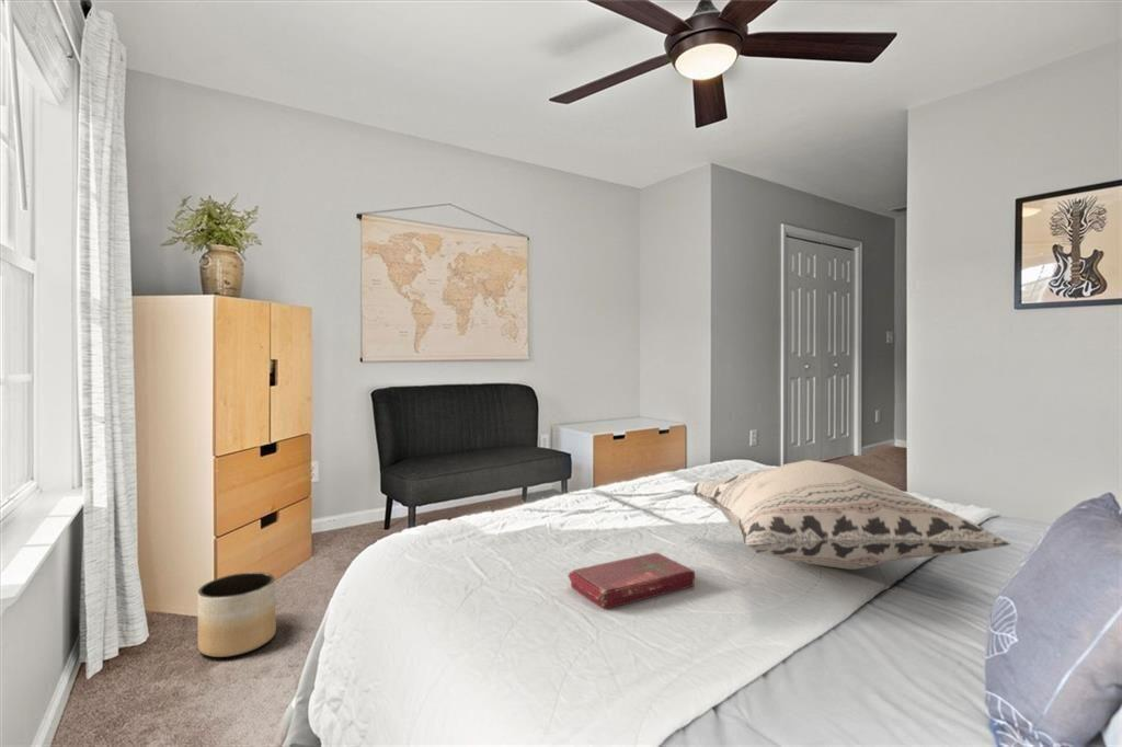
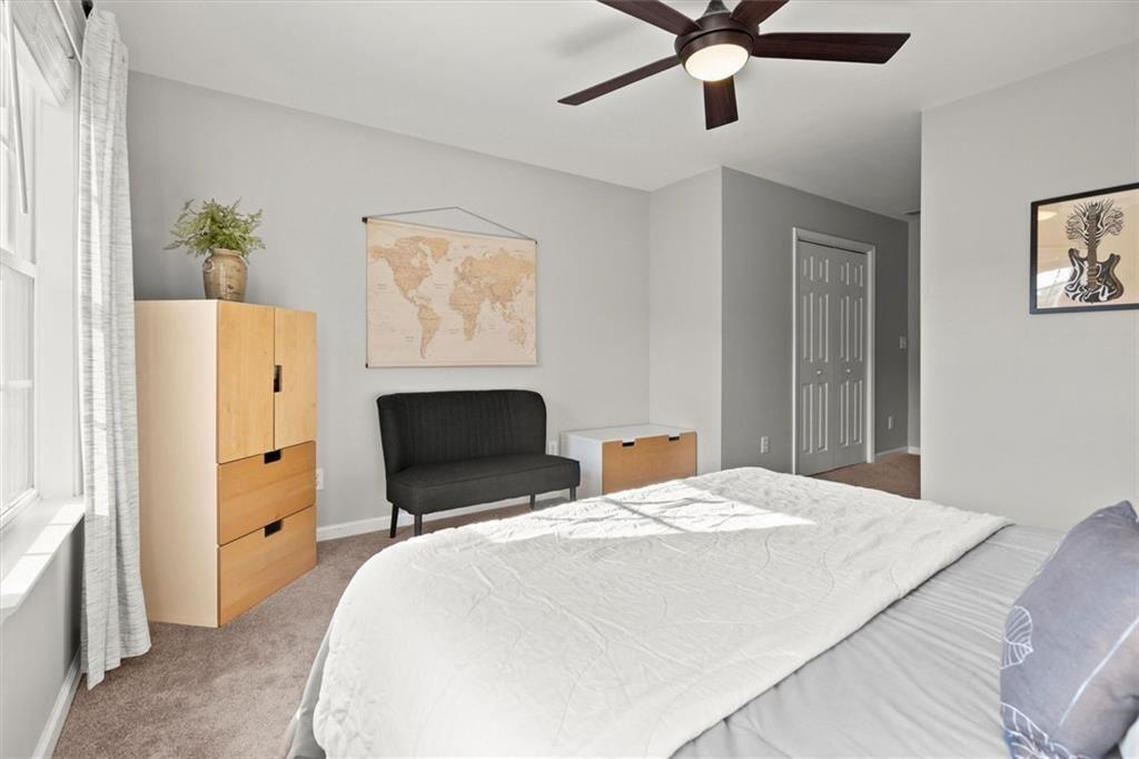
- planter (238, 612)
- book (631, 578)
- decorative pillow (820, 510)
